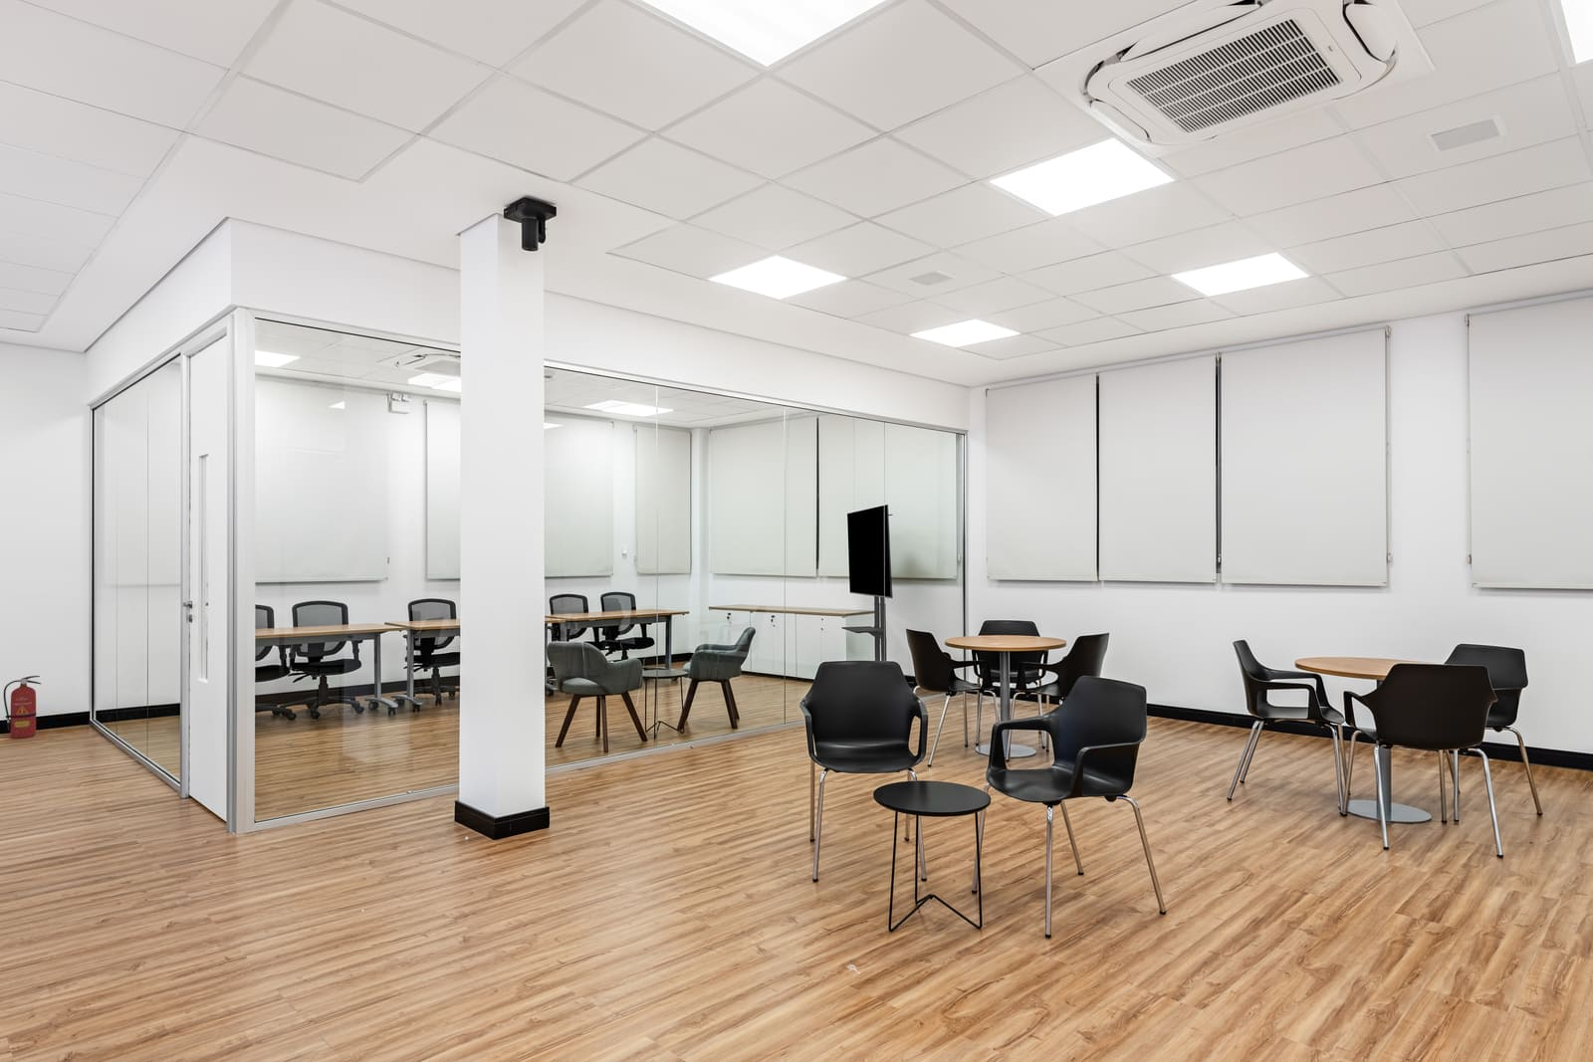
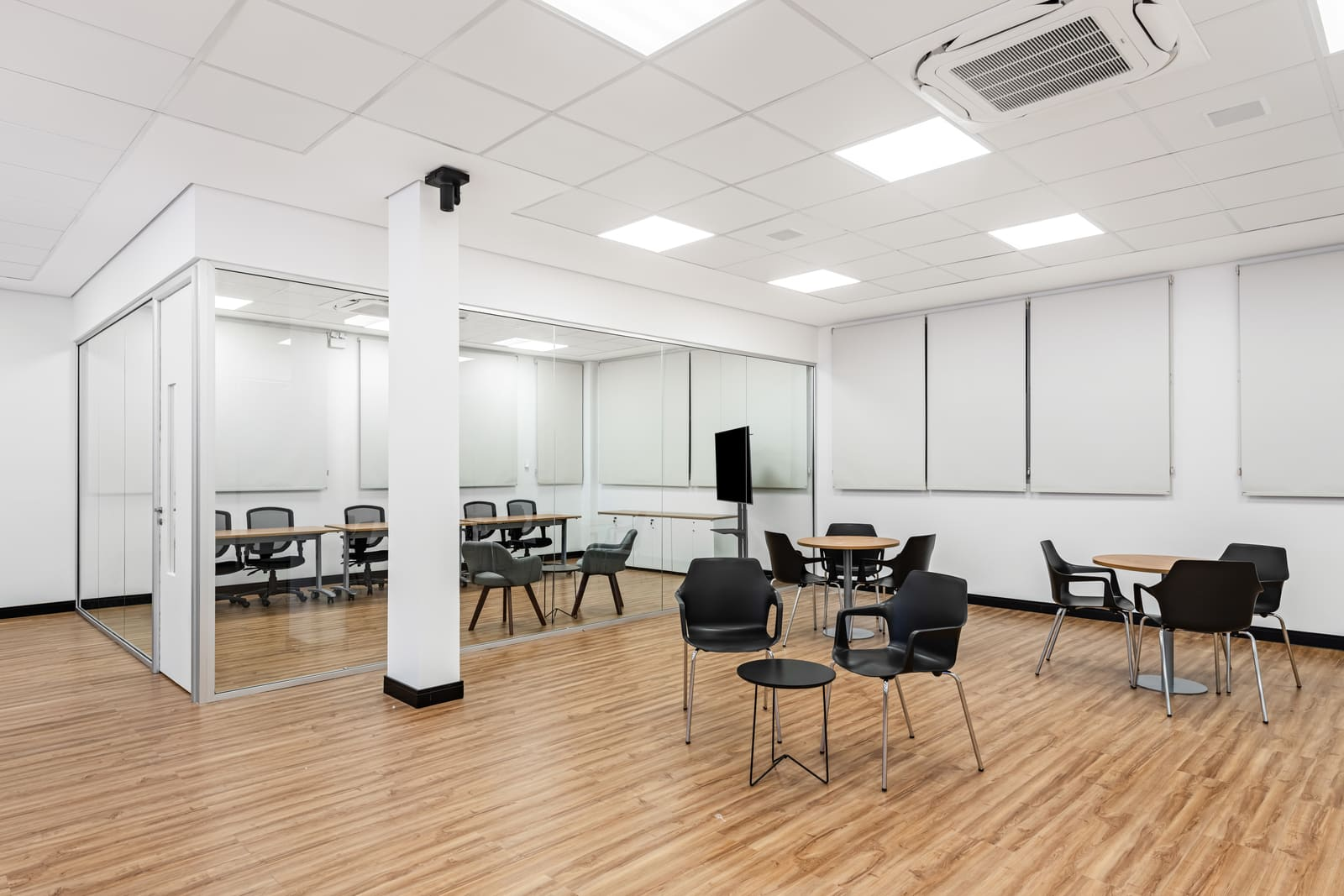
- fire extinguisher (21, 706)
